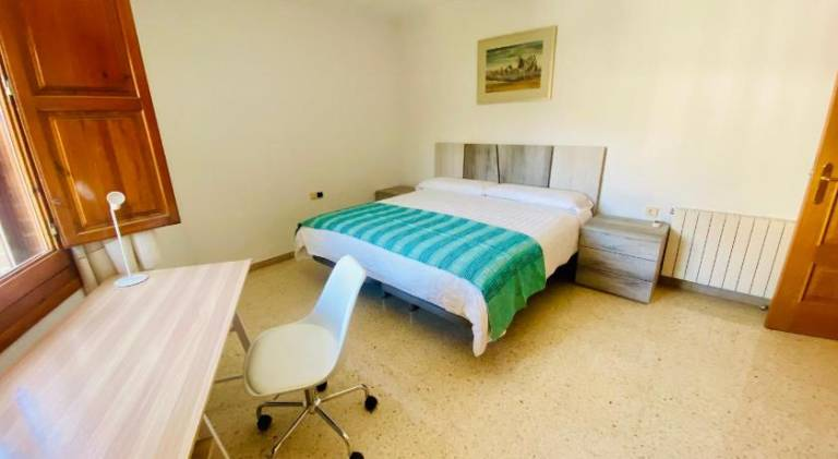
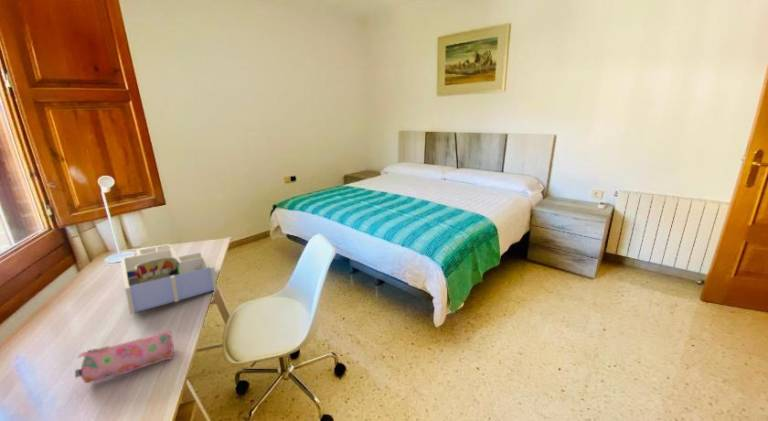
+ pencil case (129, 355)
+ desk organizer (165, 270)
